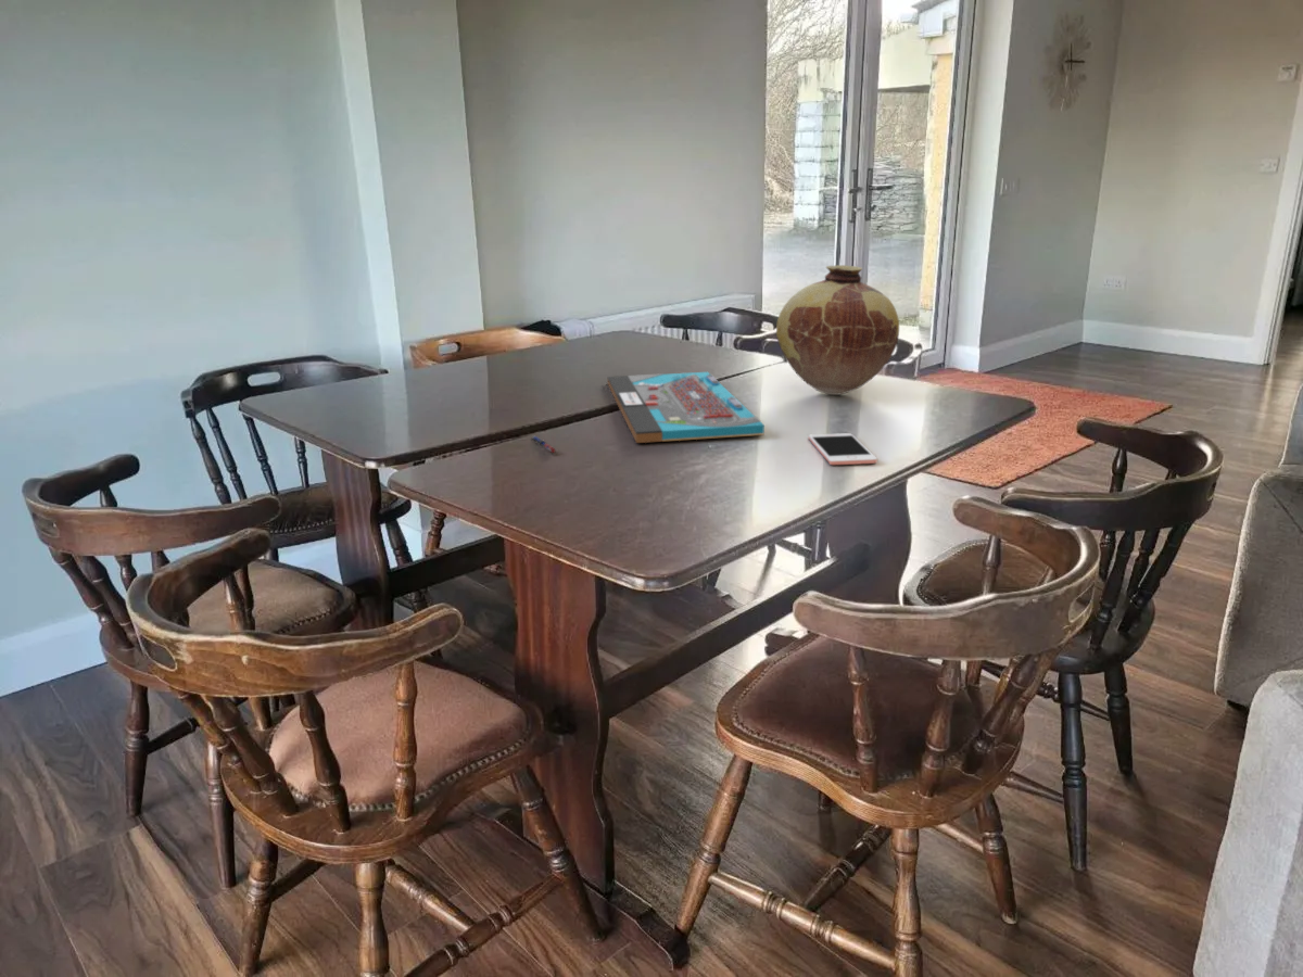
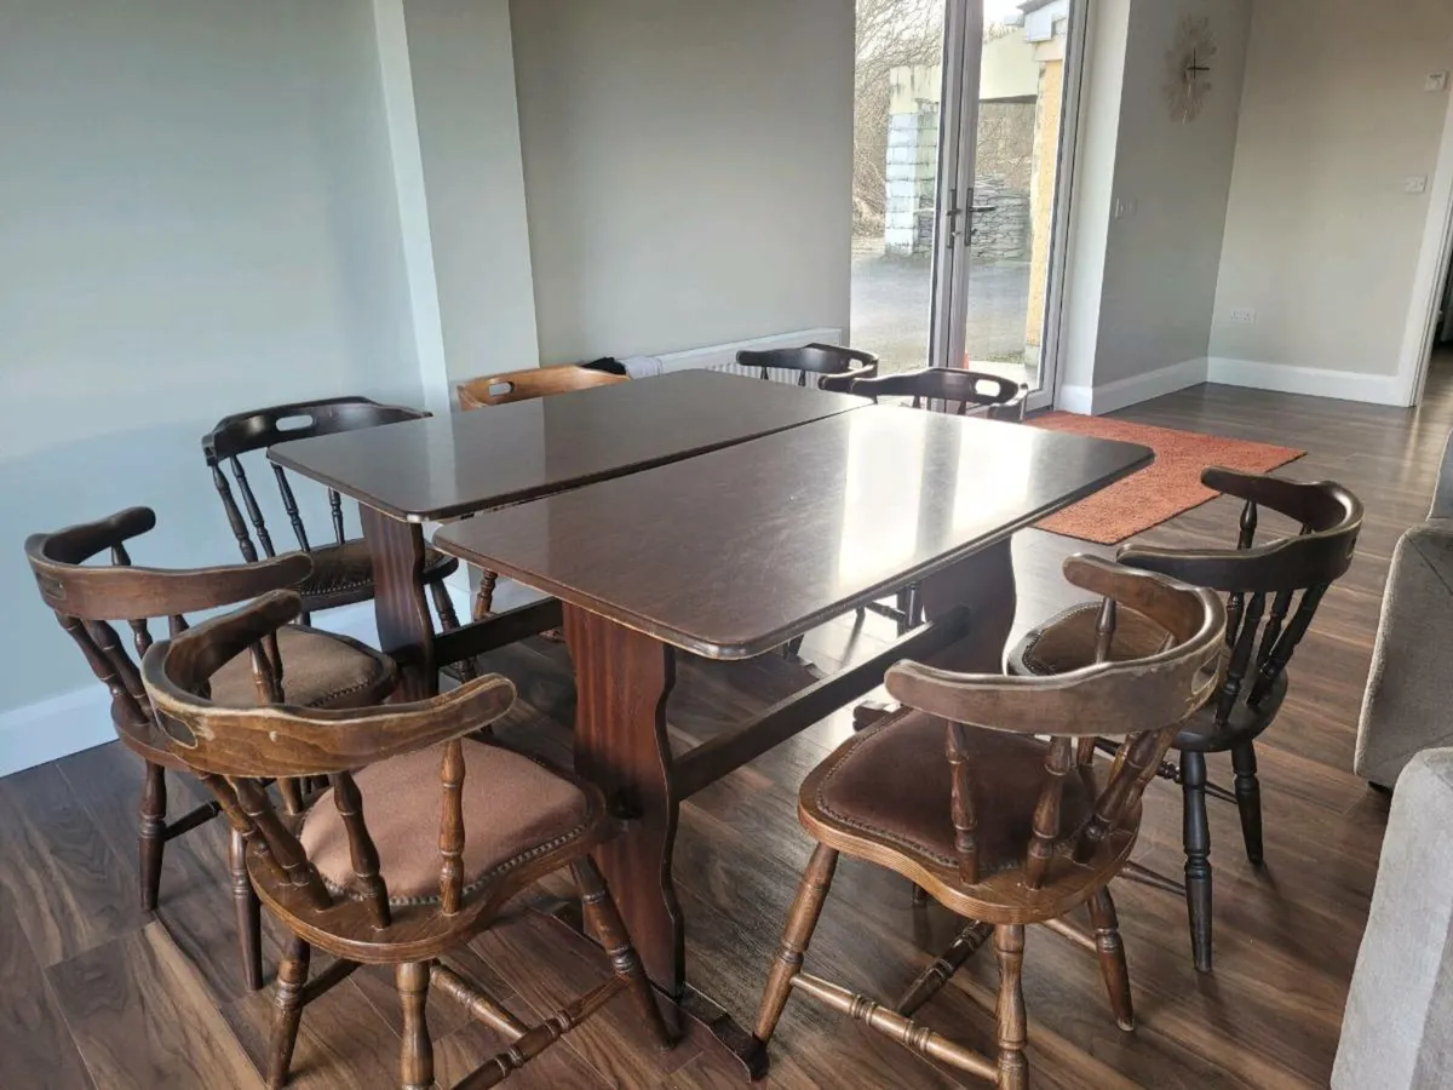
- board game (676, 399)
- cell phone (840, 448)
- vase (836, 331)
- pen (543, 442)
